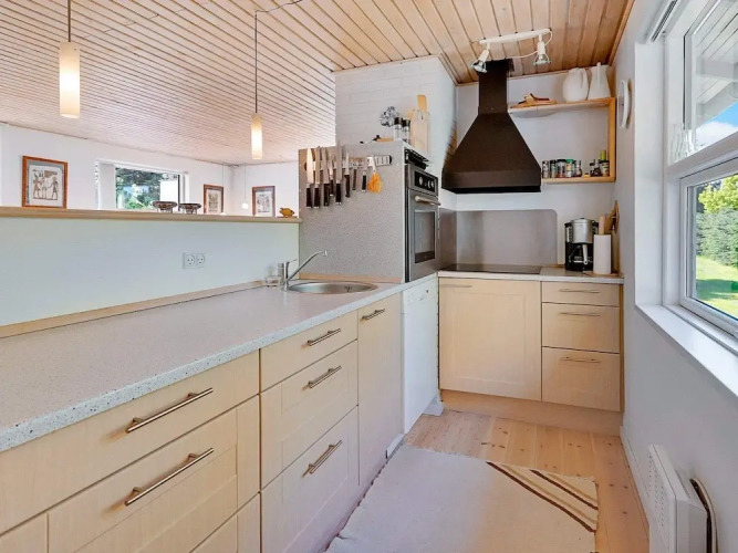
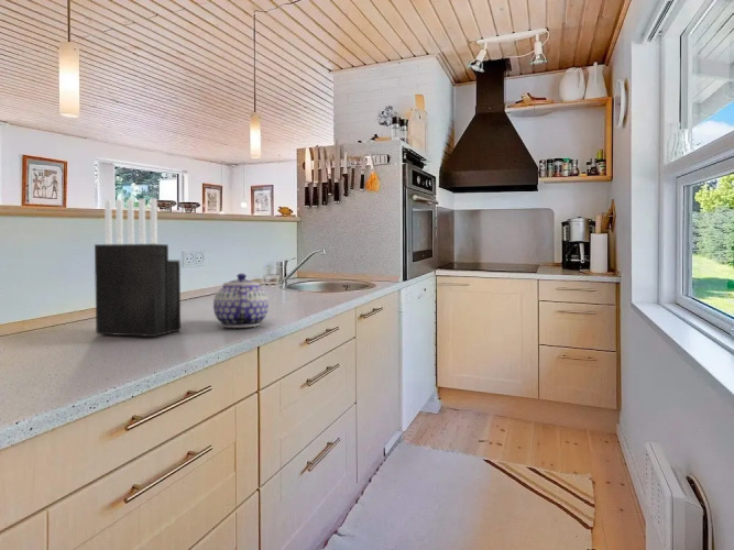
+ teapot (241, 299)
+ knife block (141, 266)
